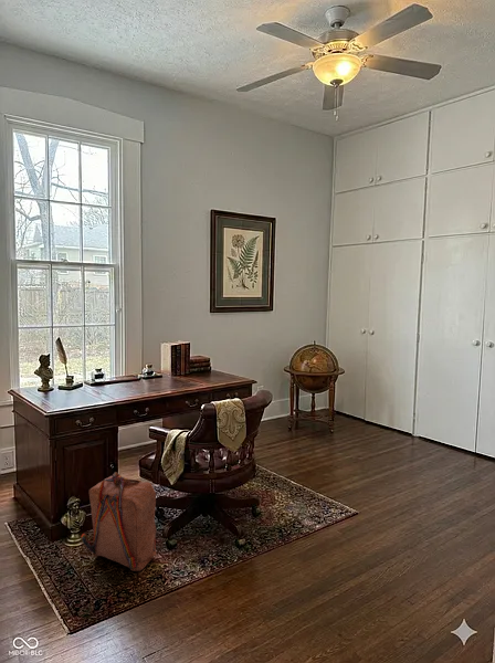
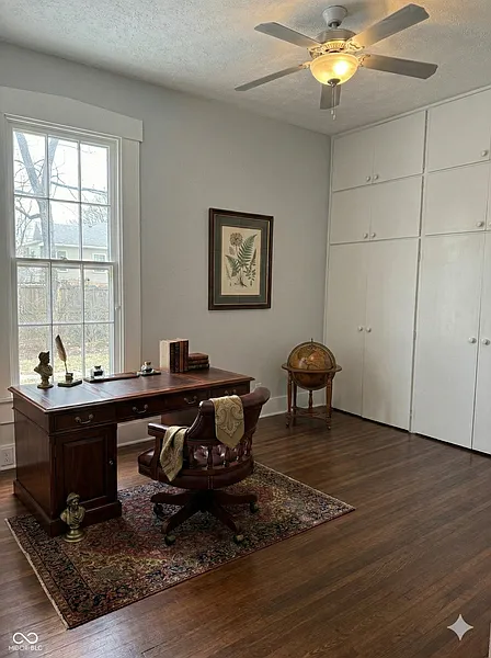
- backpack (122, 518)
